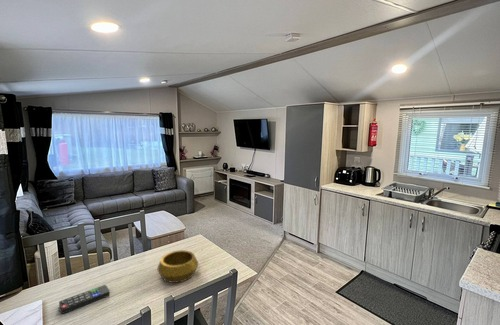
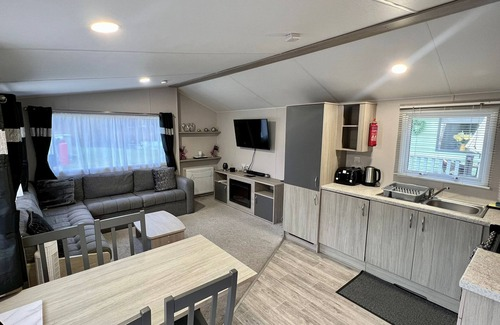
- decorative bowl (178, 265)
- remote control (85, 297)
